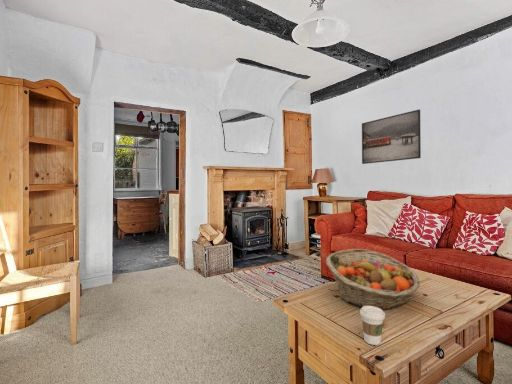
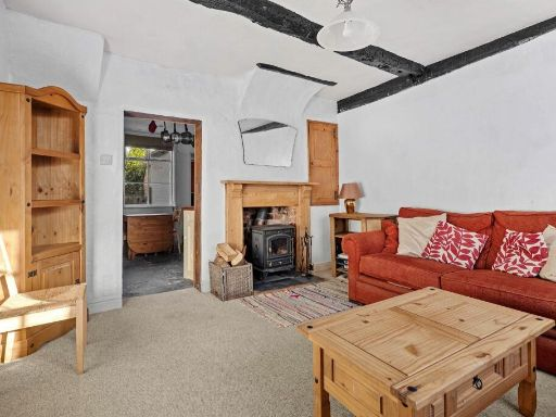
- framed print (388, 139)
- coffee cup (372, 325)
- fruit basket (371, 276)
